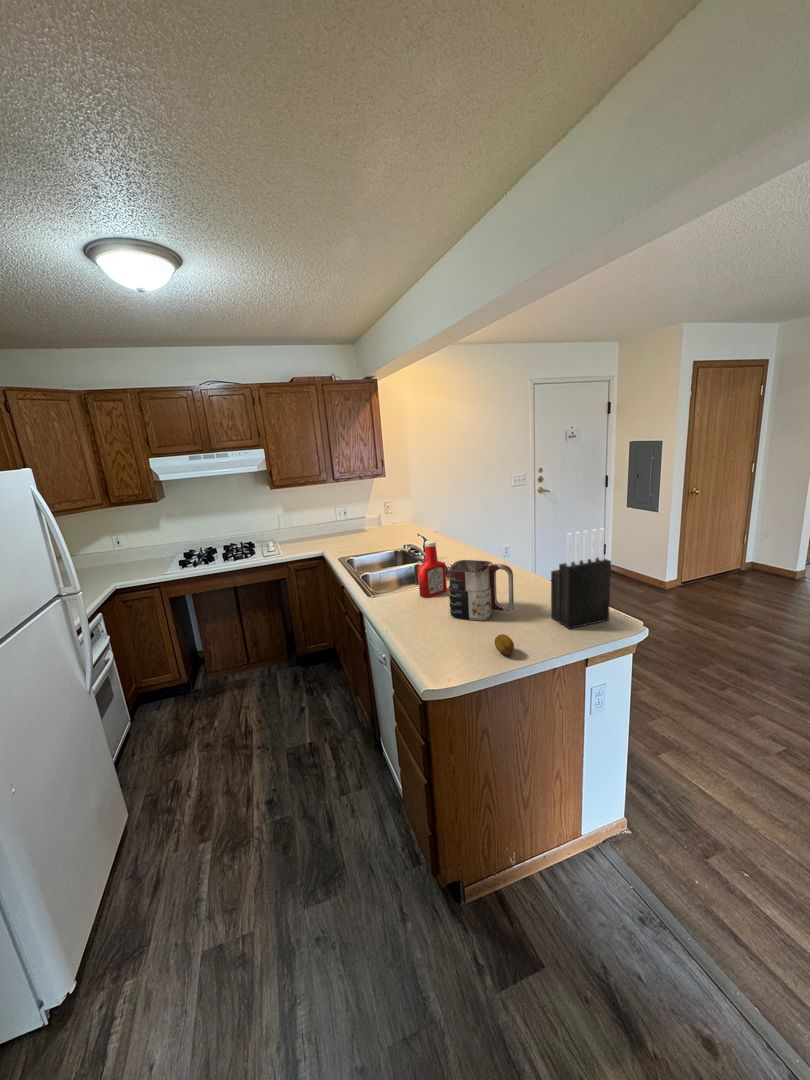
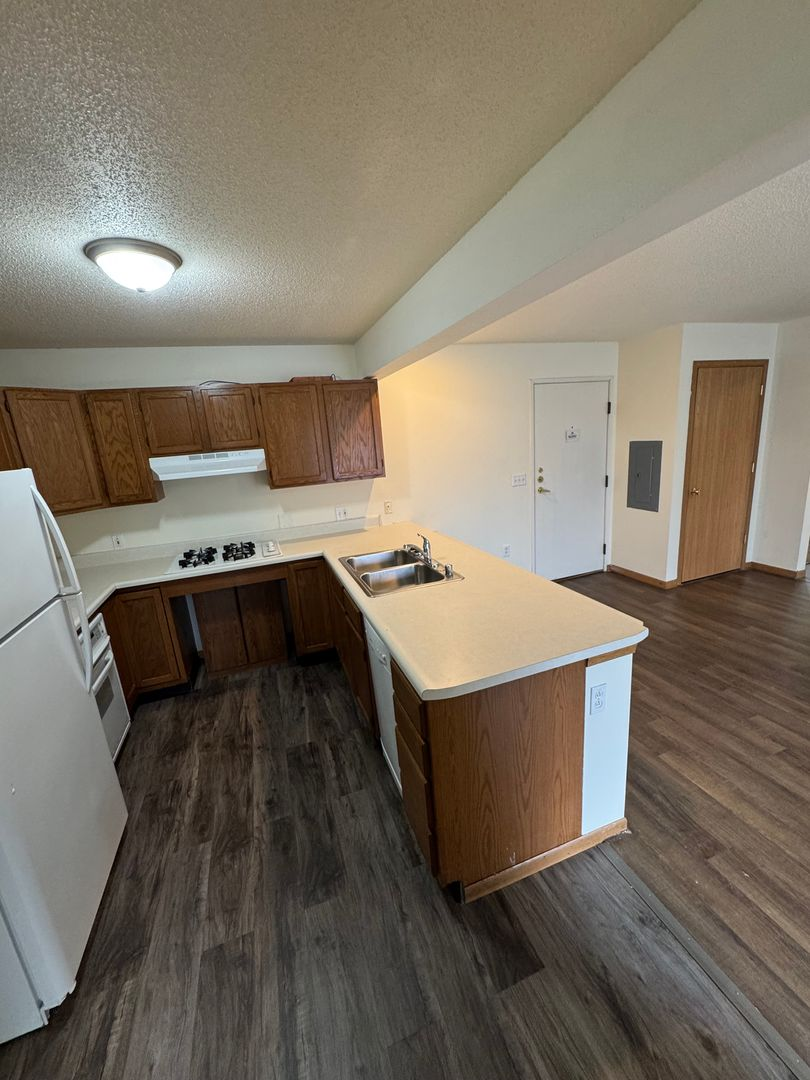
- knife block (578, 574)
- mug (481, 588)
- fruit (504, 644)
- soap bottle (431, 567)
